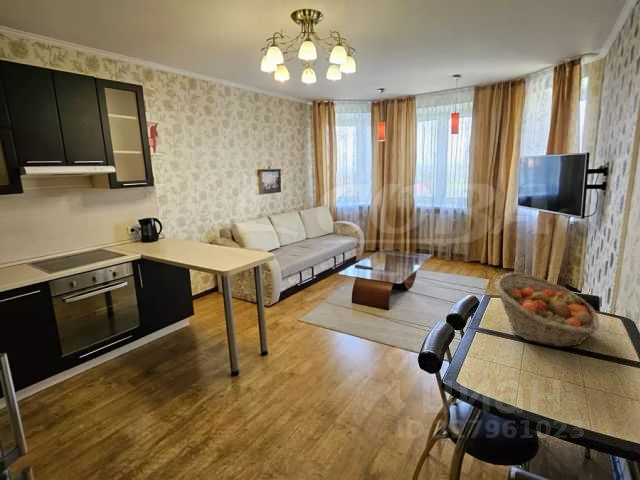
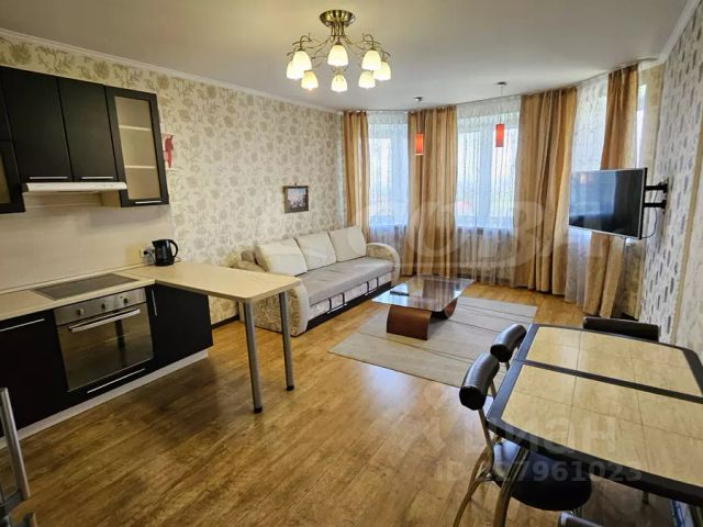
- fruit basket (543, 306)
